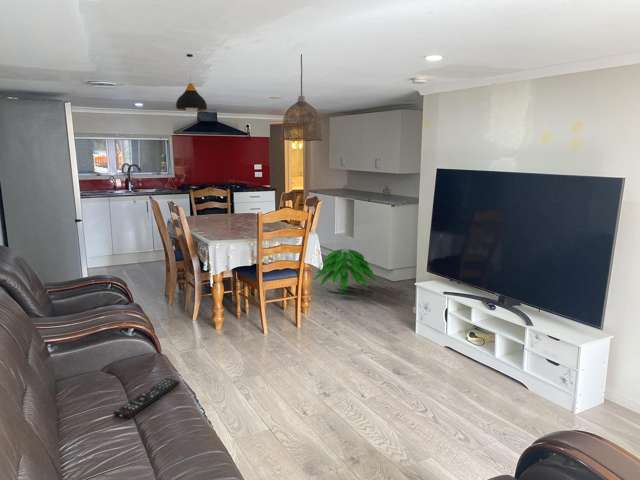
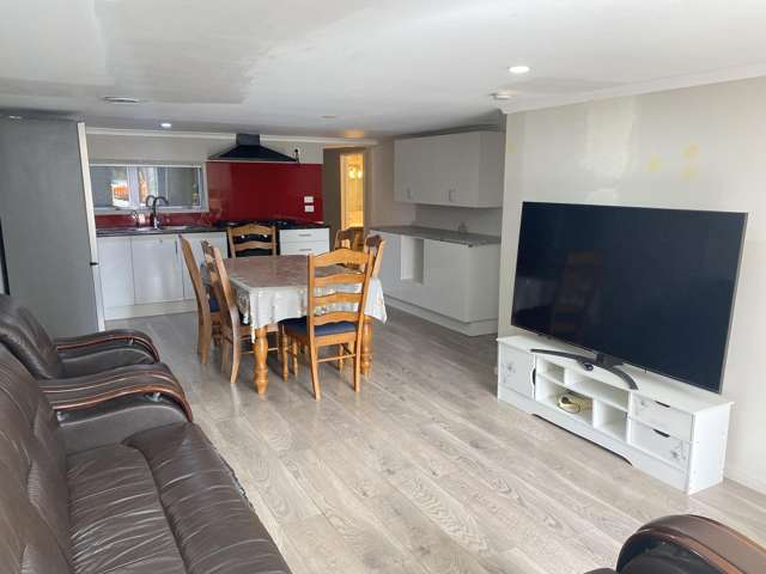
- pendant lamp (301, 98)
- remote control (148, 396)
- indoor plant (344, 267)
- pendant light (190, 83)
